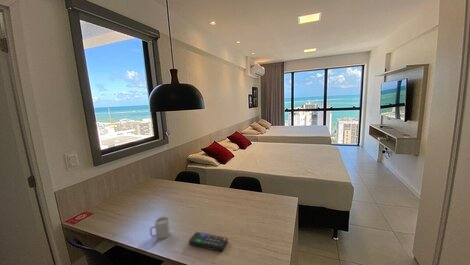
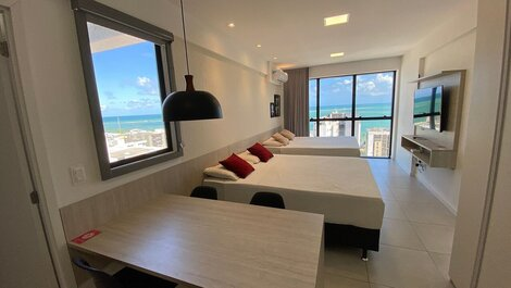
- remote control (208, 240)
- mug (159, 228)
